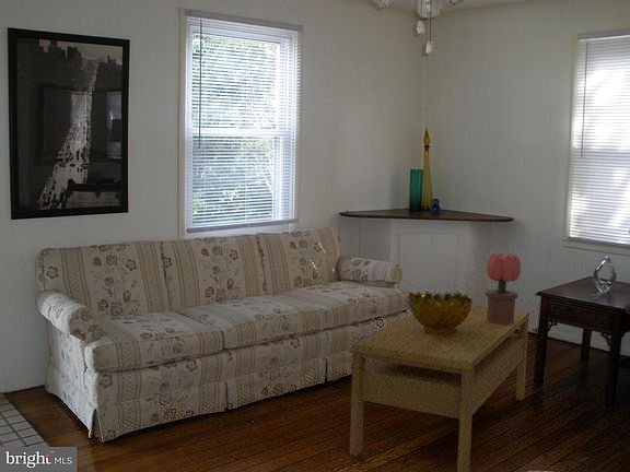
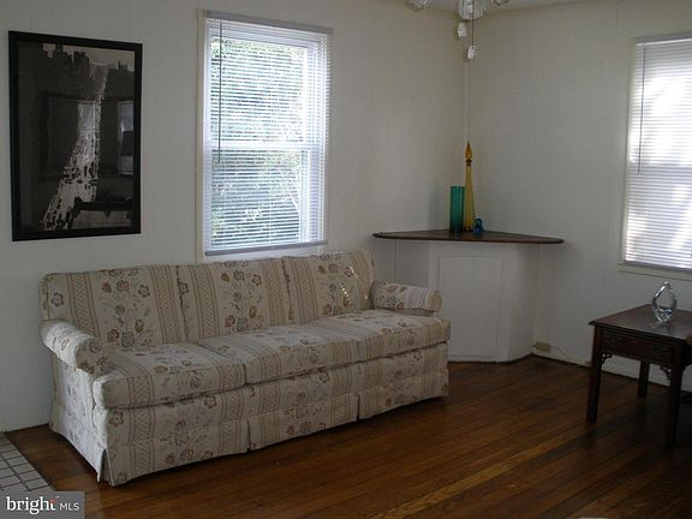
- decorative bowl (439, 311)
- potted flower (502, 287)
- coffee table (448, 375)
